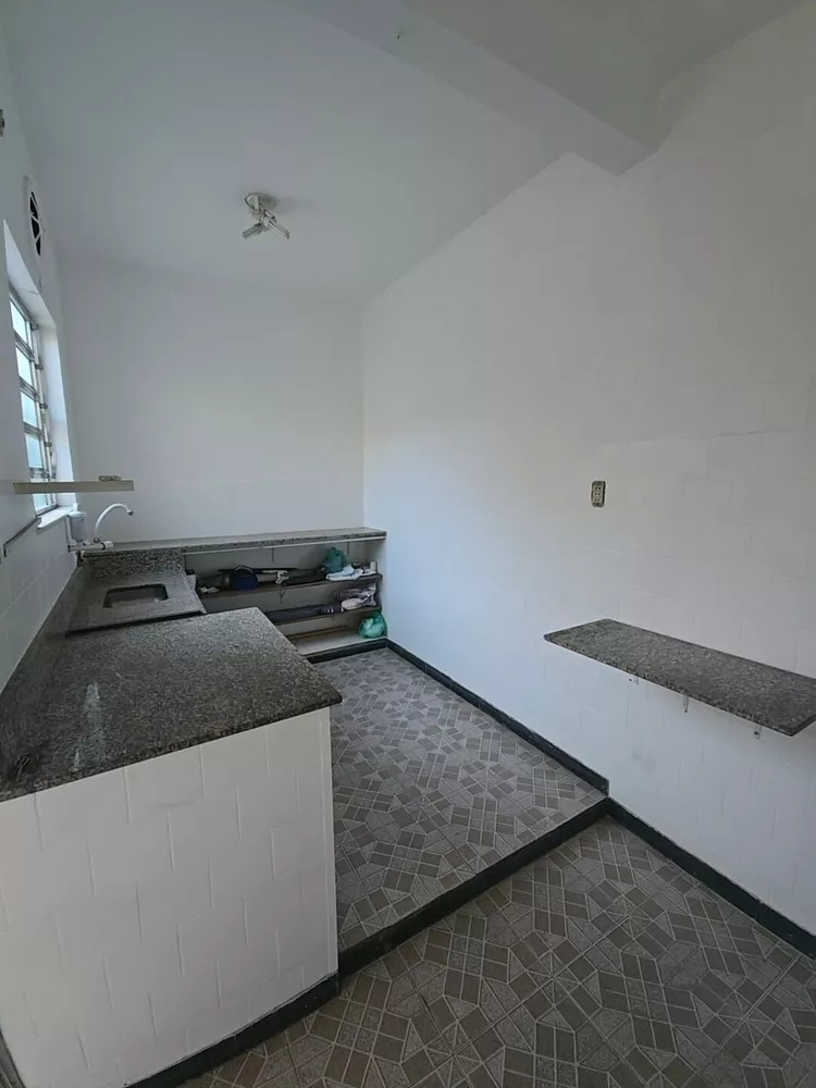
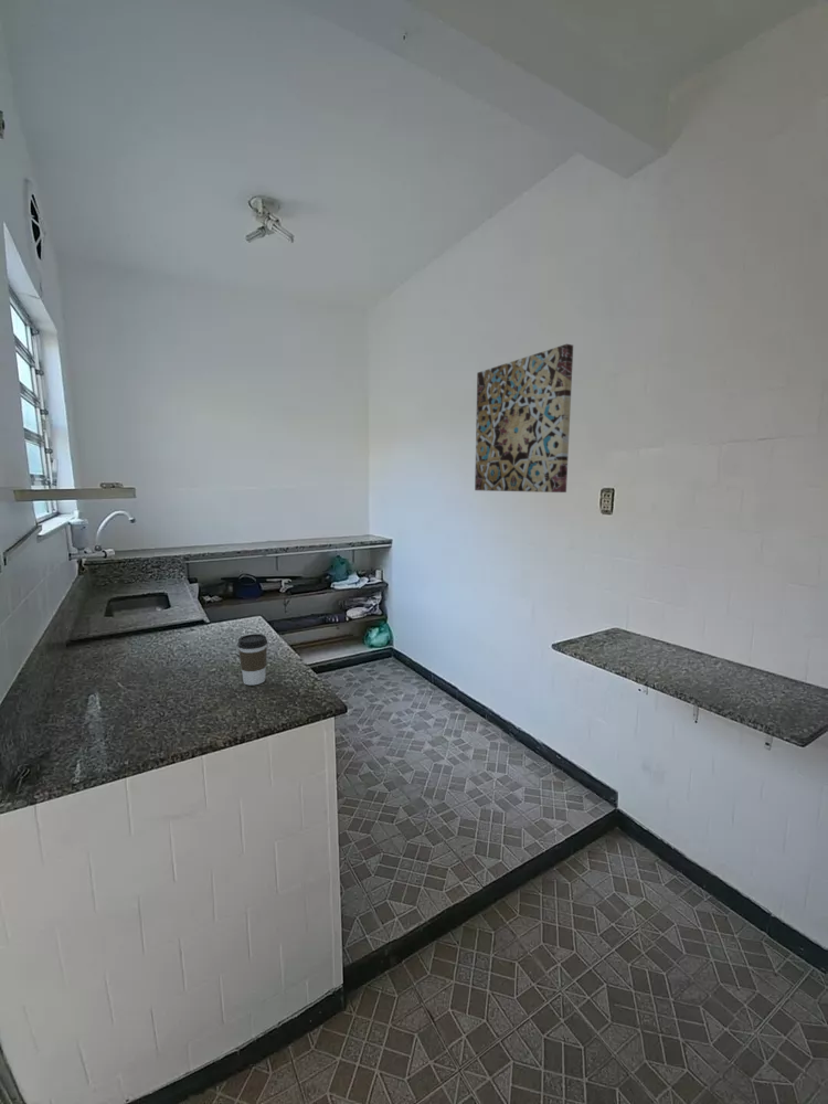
+ wall art (518, 426)
+ coffee cup (253, 659)
